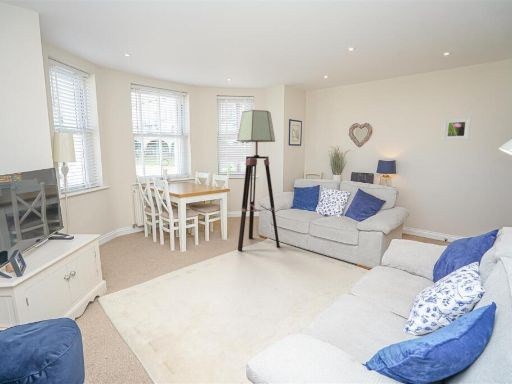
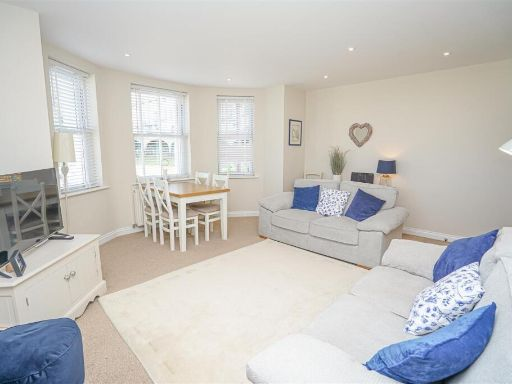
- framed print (456, 129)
- floor lamp (254, 180)
